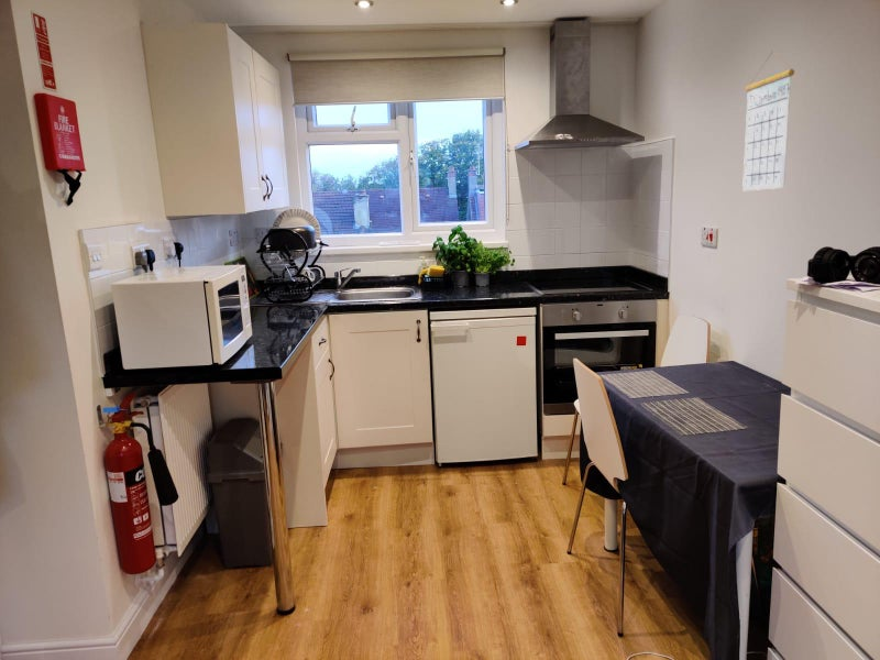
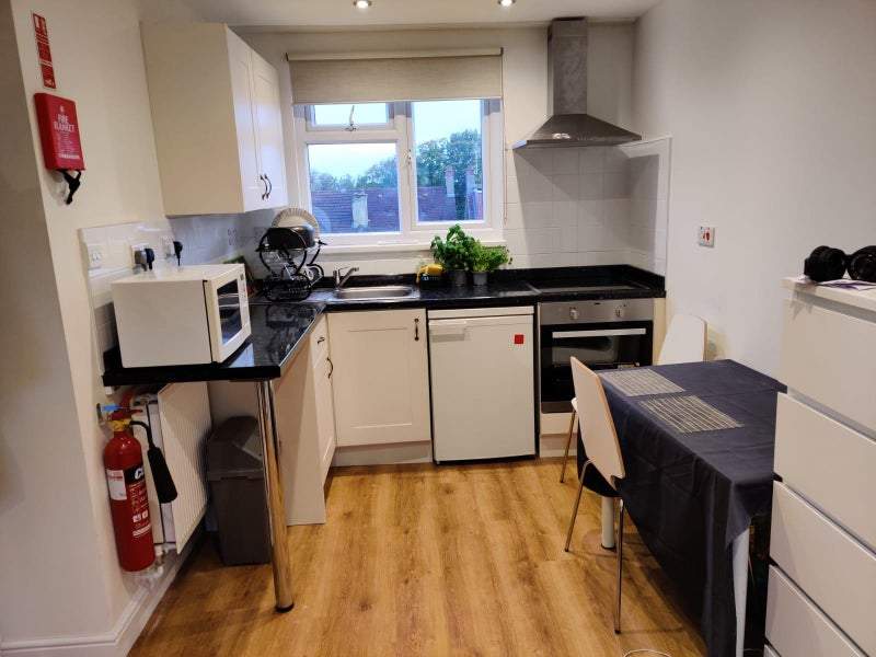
- calendar (766, 121)
